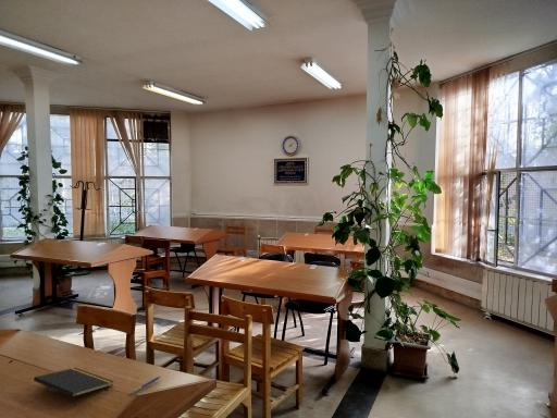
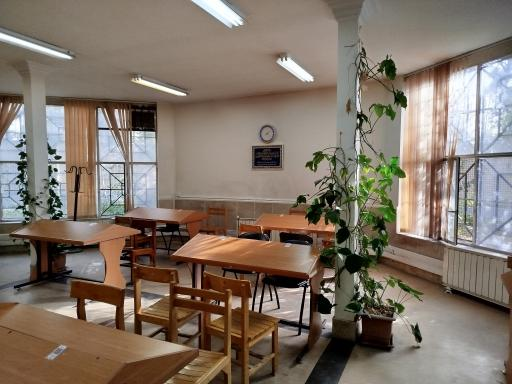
- pen (145, 384)
- notepad (74, 381)
